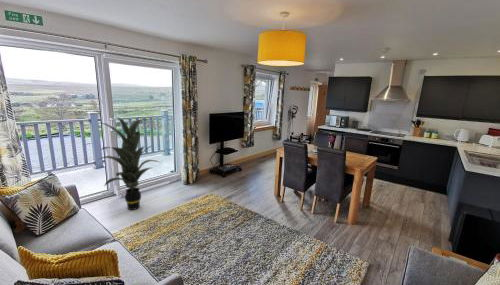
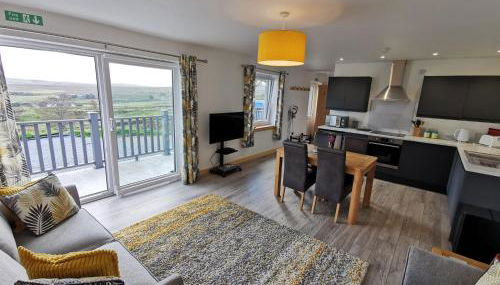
- indoor plant (126, 163)
